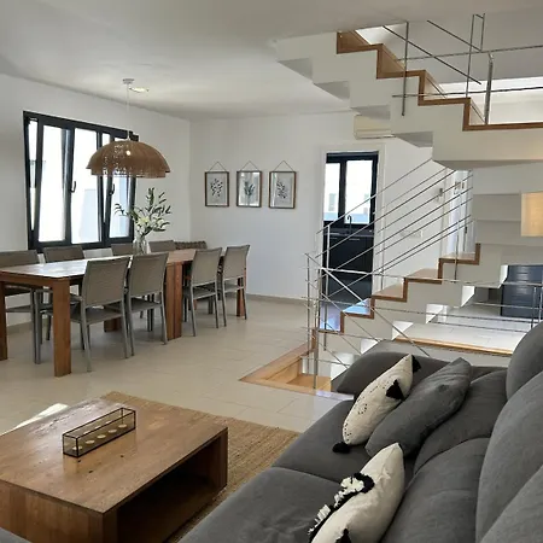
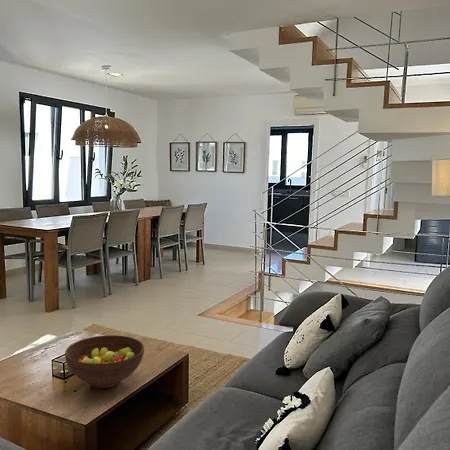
+ fruit bowl (105, 365)
